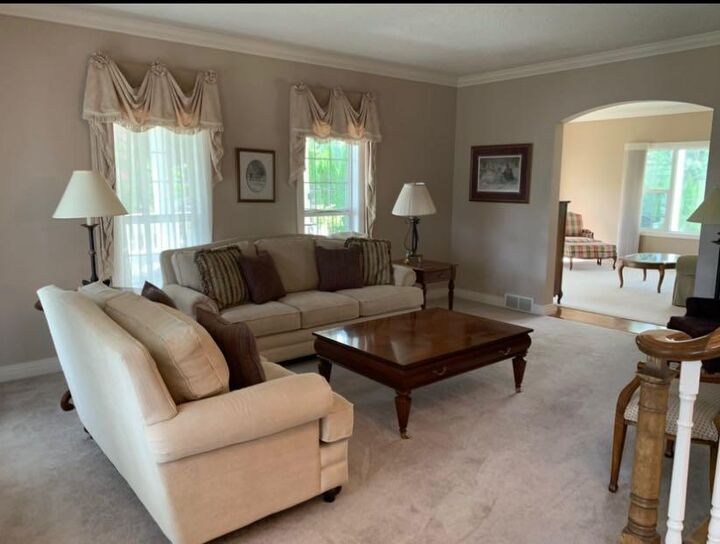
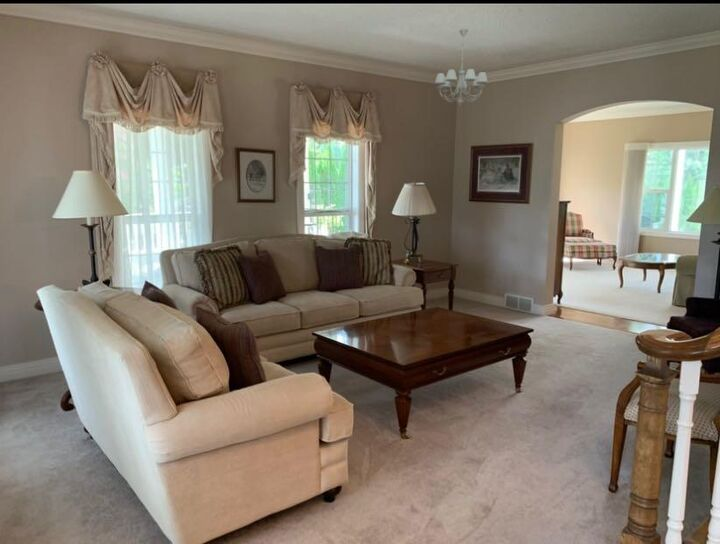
+ chandelier (461, 69)
